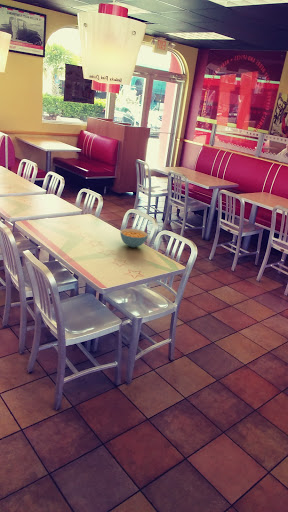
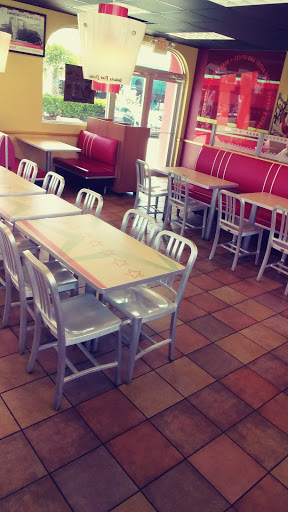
- cereal bowl (133, 239)
